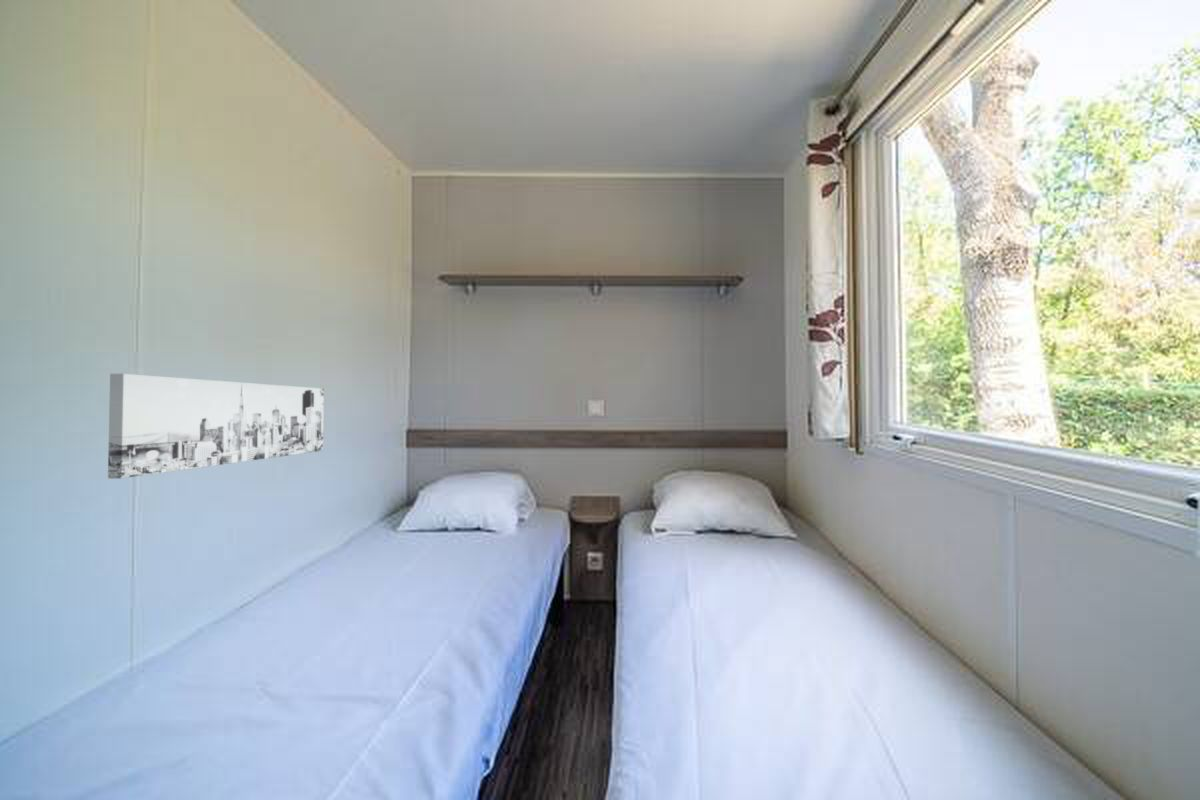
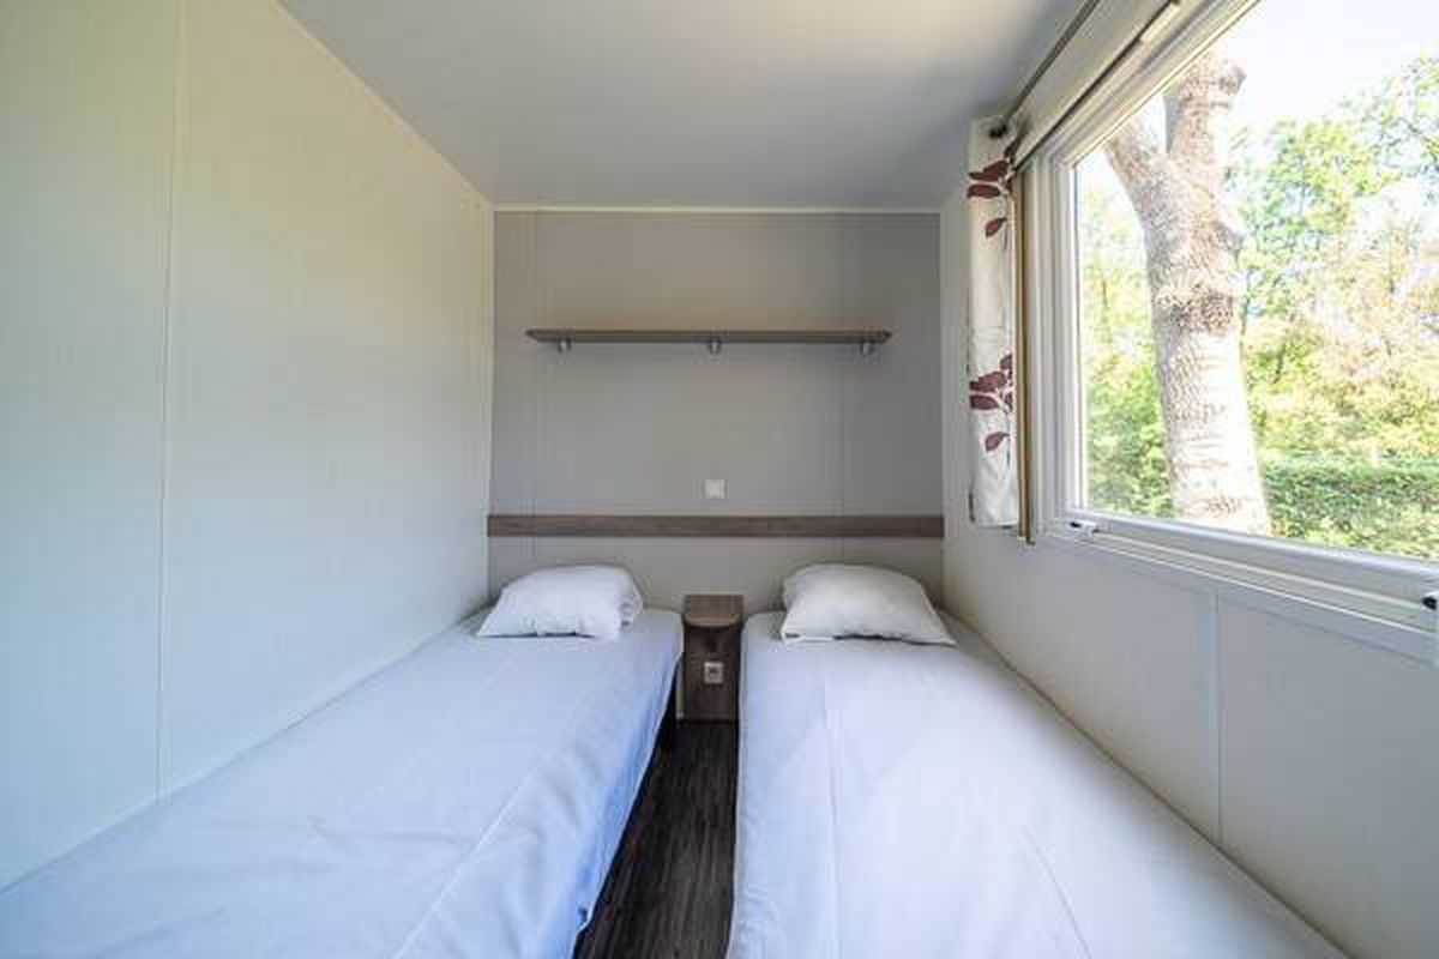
- wall art (243, 421)
